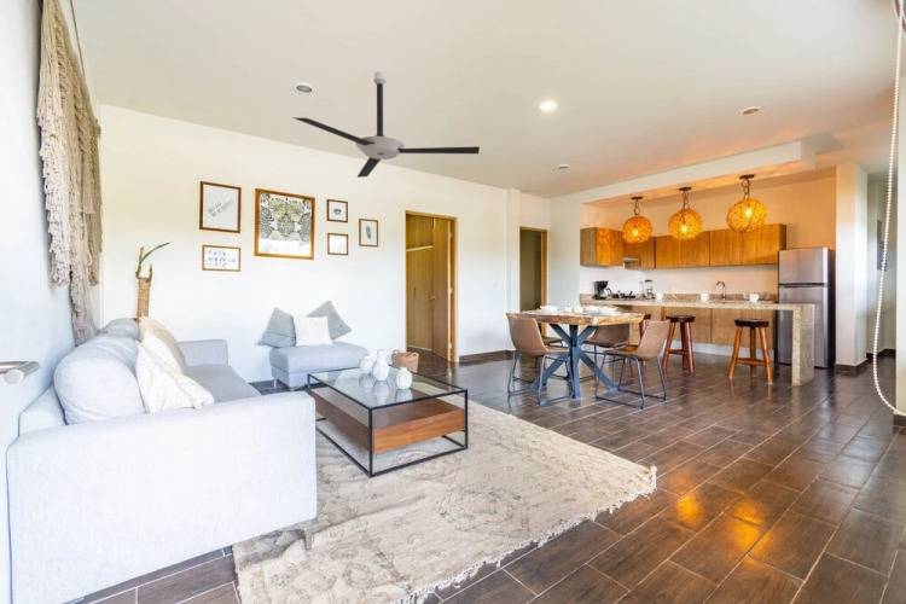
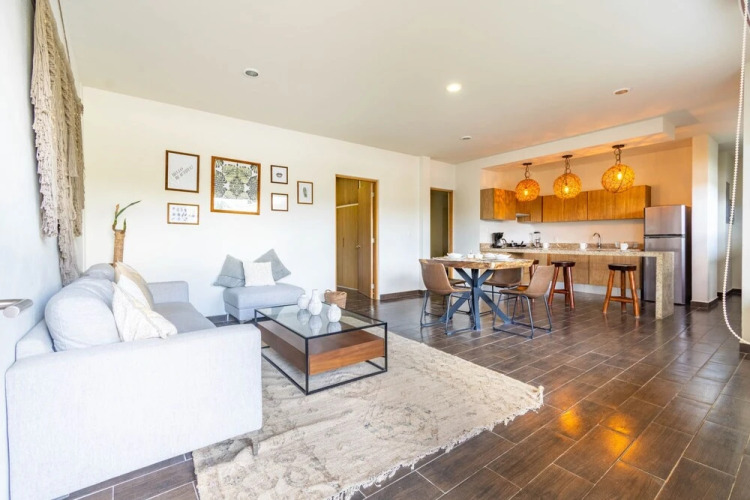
- ceiling fan (382, 118)
